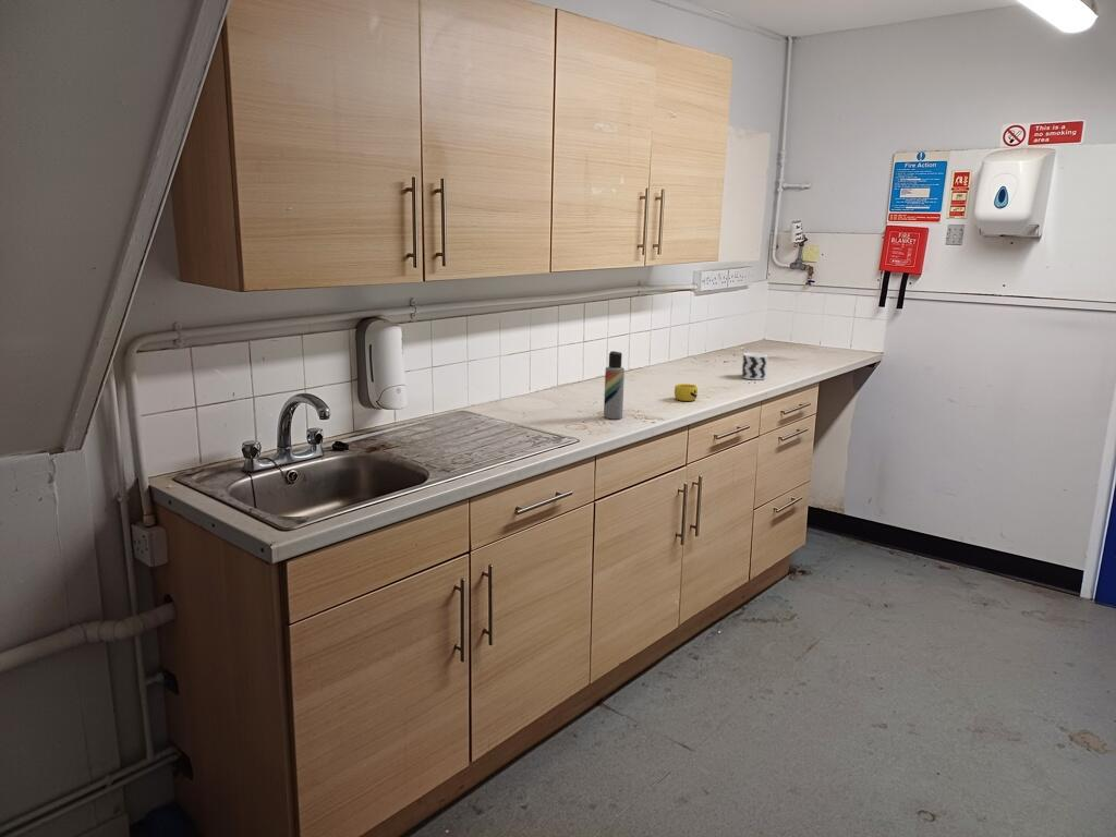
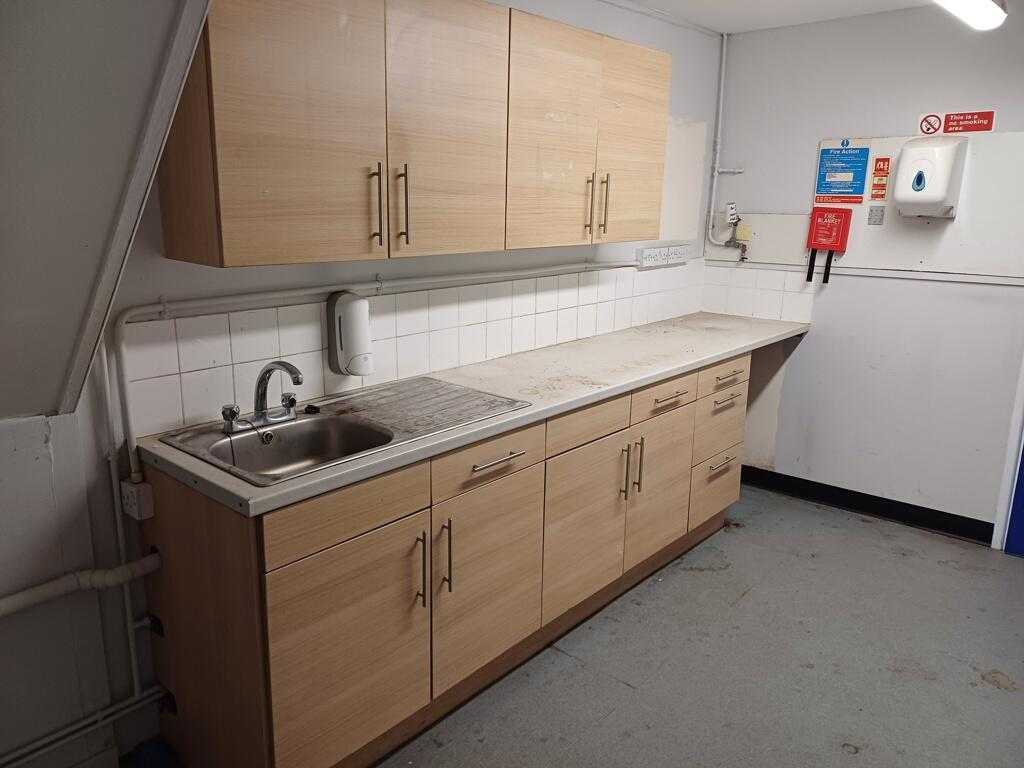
- lotion bottle (614, 385)
- cup (755, 365)
- cup (687, 391)
